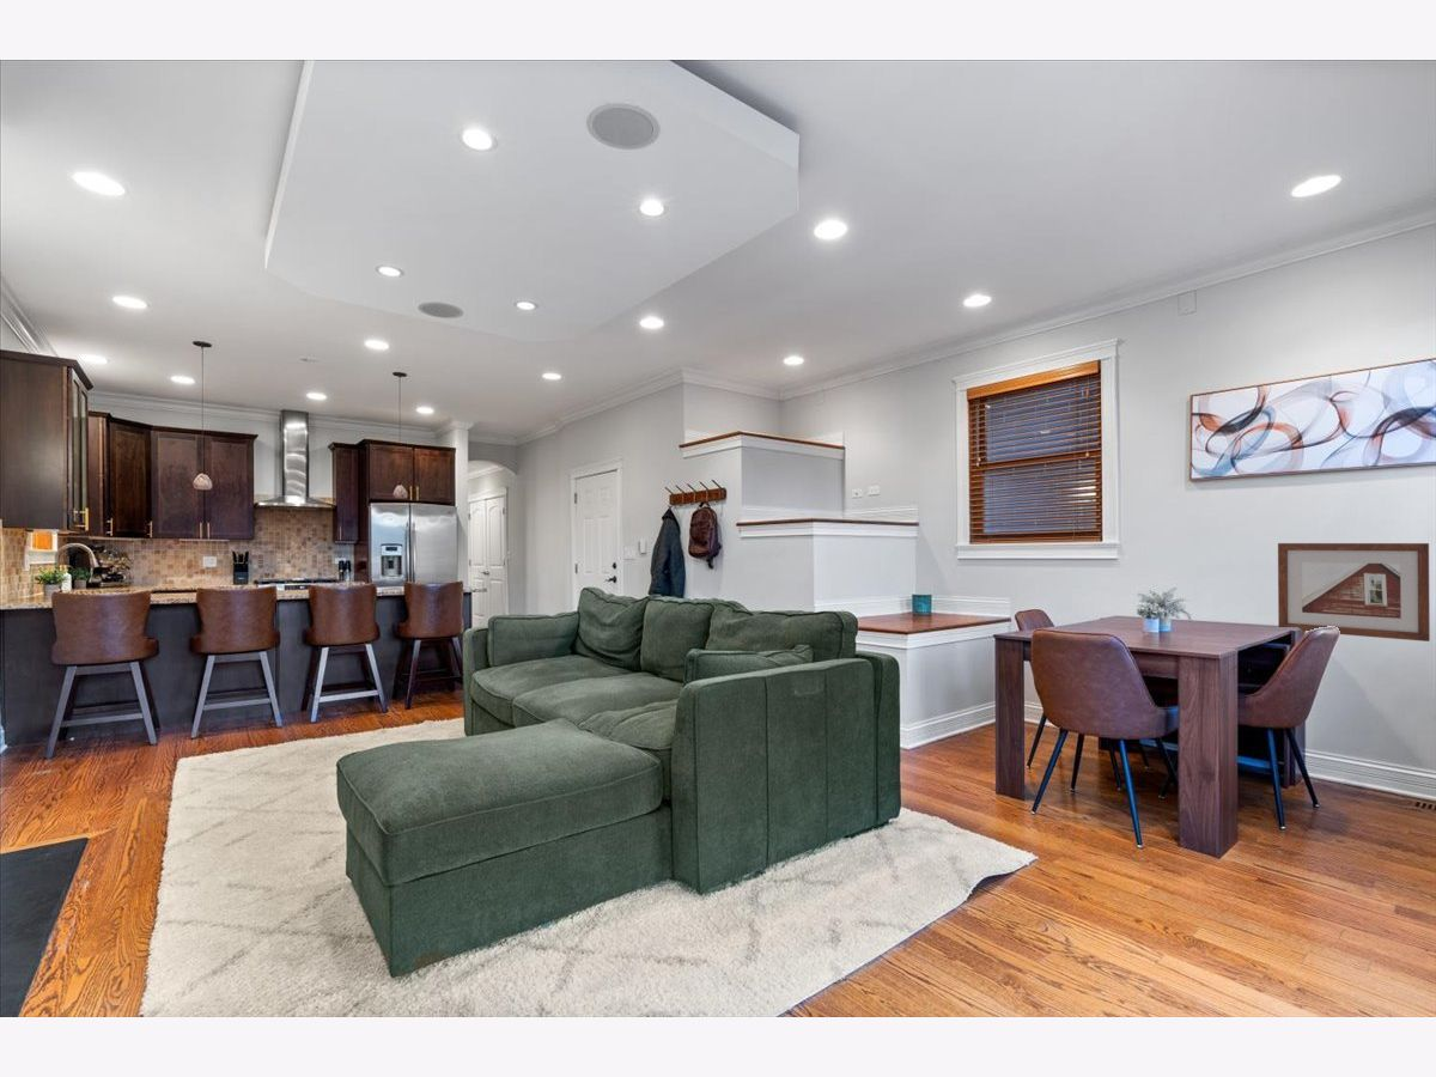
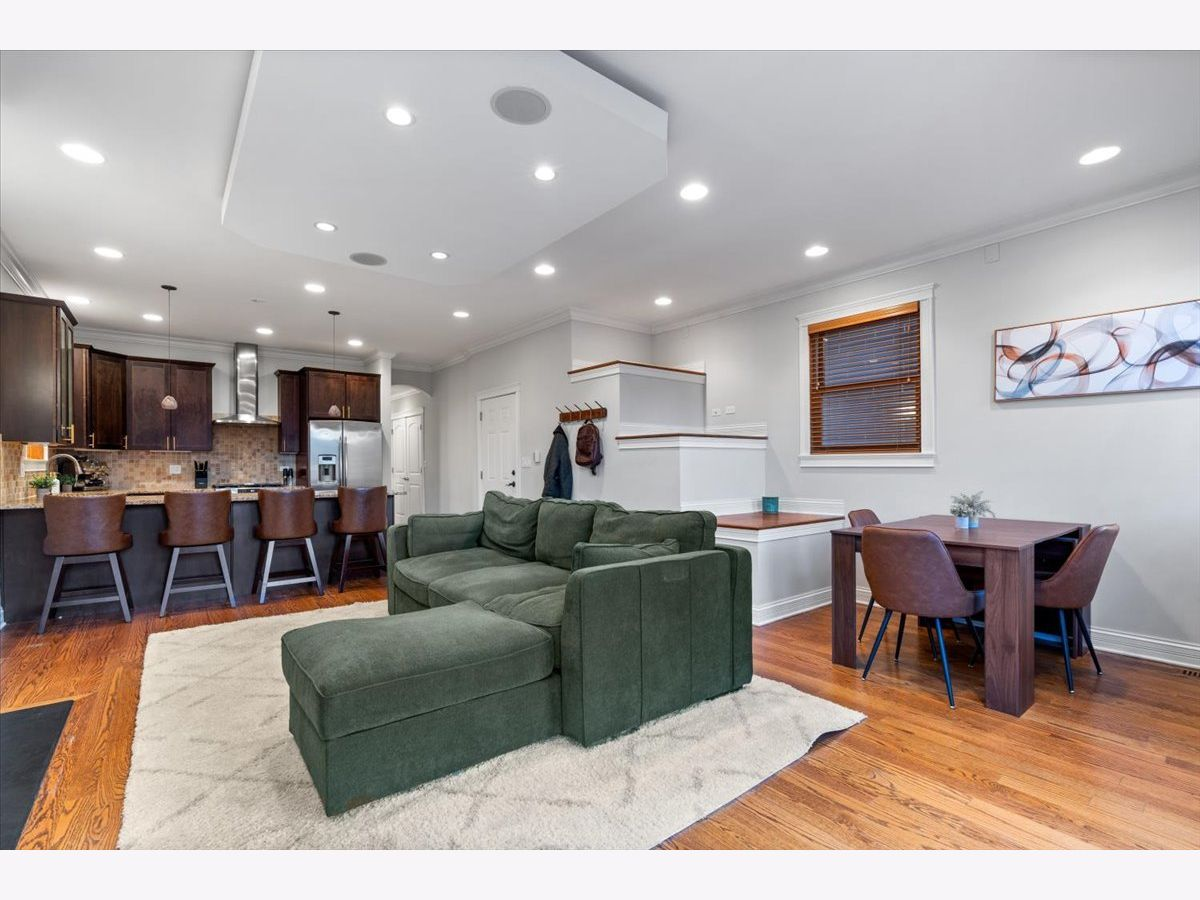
- picture frame (1349, 589)
